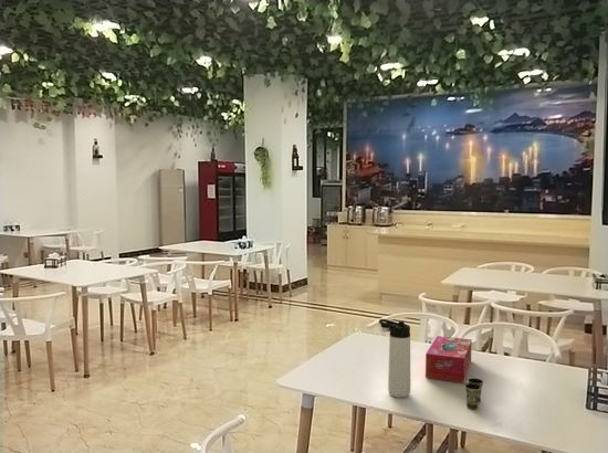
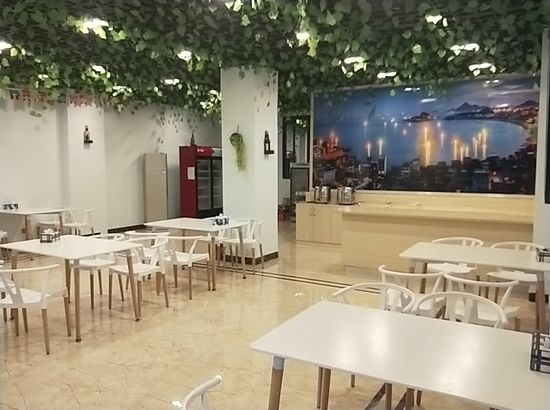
- cup (473, 393)
- tissue box (449, 357)
- thermos bottle (394, 357)
